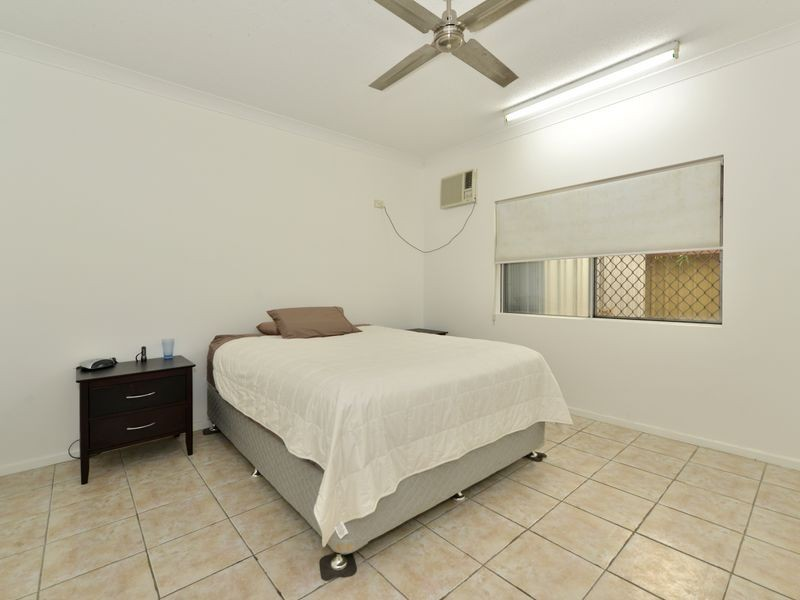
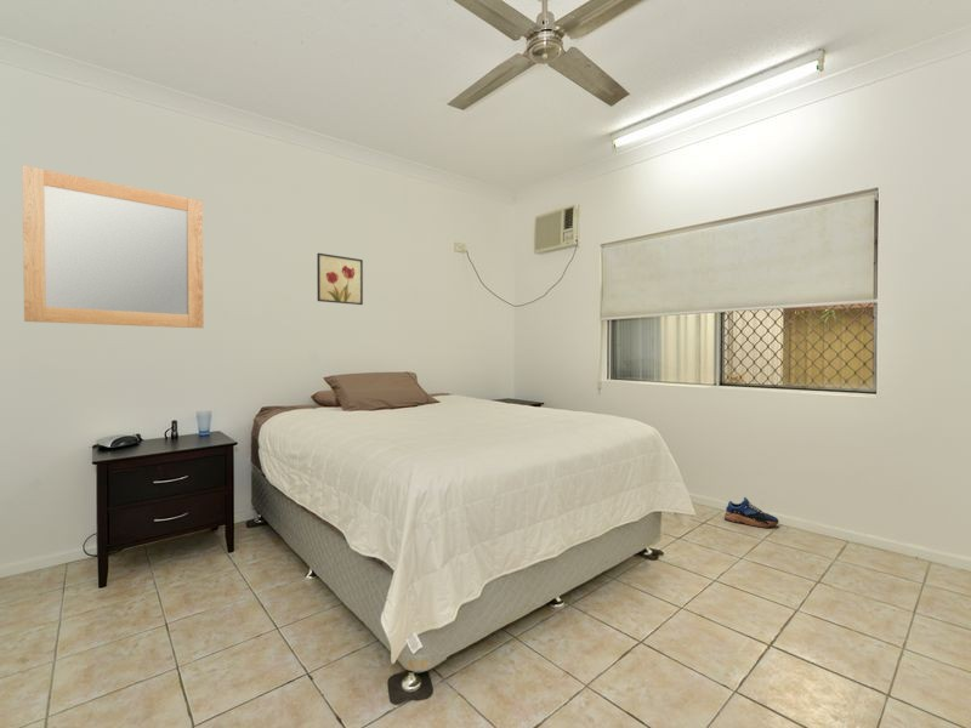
+ wall art (340, 279)
+ home mirror (121, 255)
+ shoe (750, 510)
